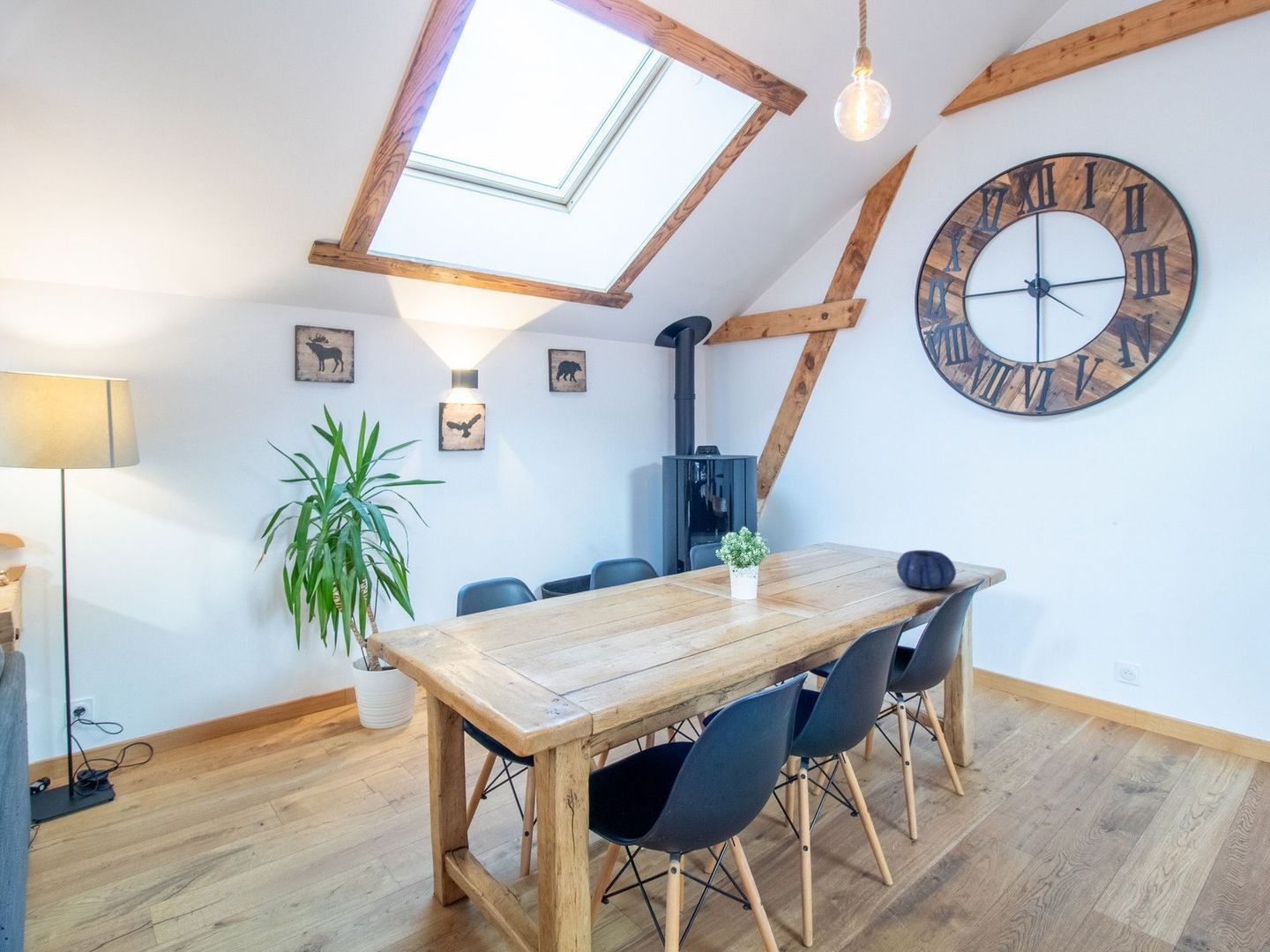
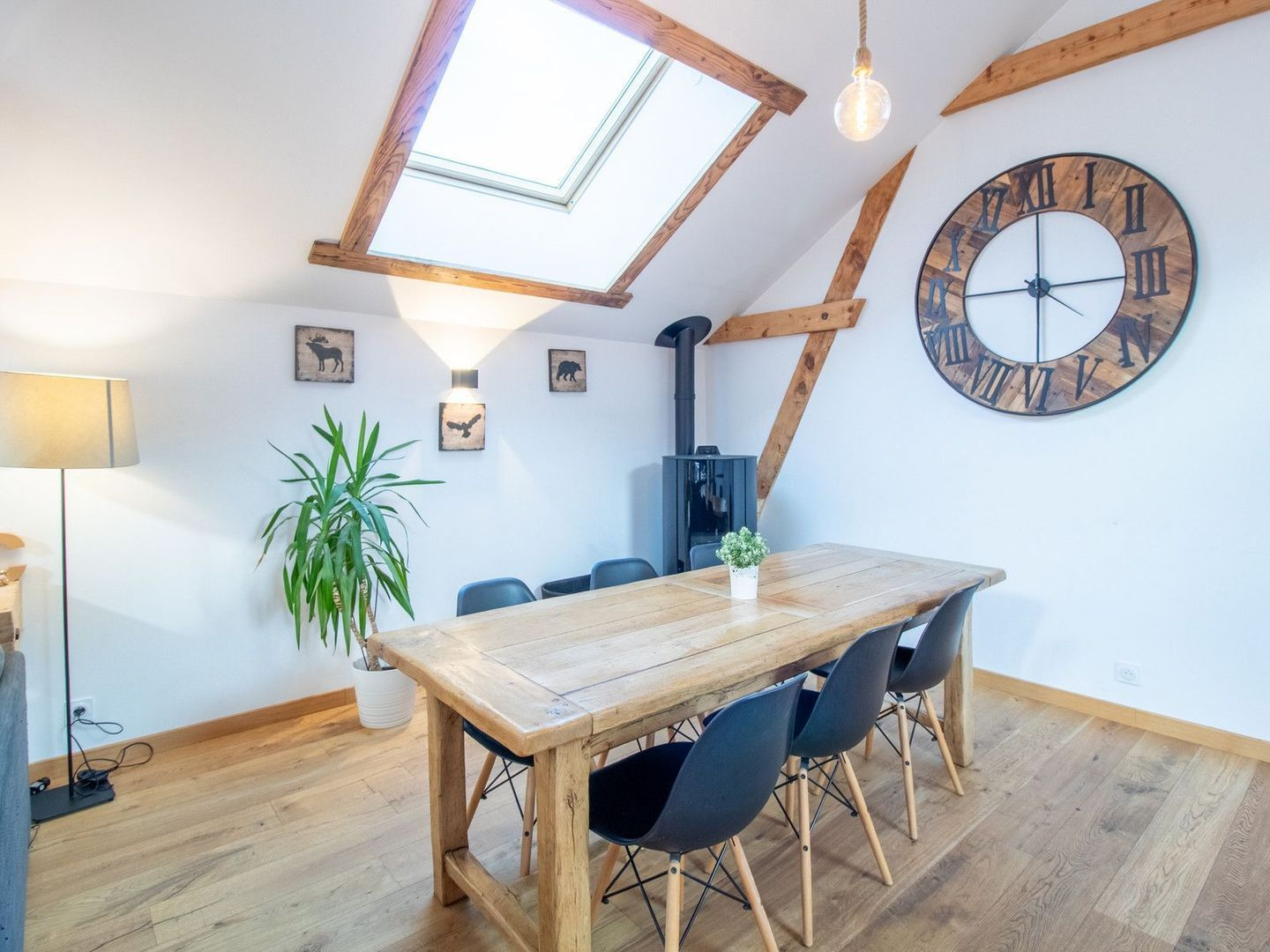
- decorative bowl (925, 569)
